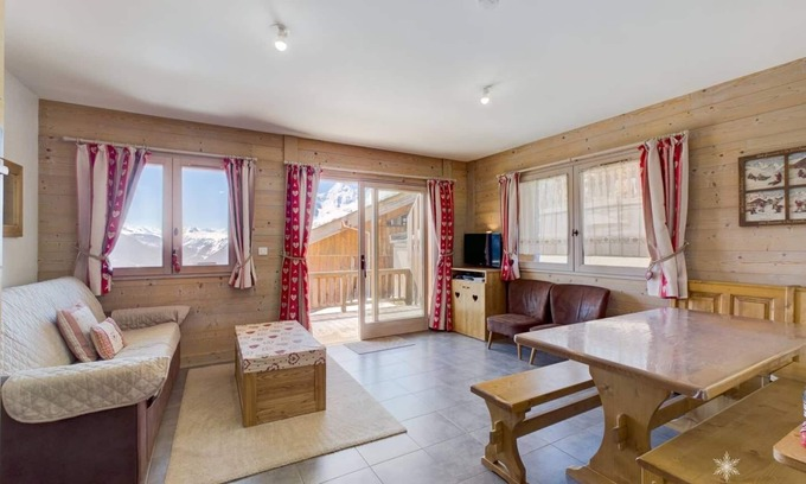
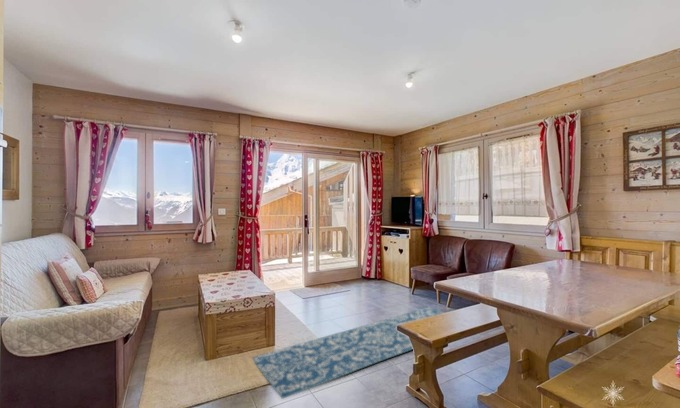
+ rug (377, 338)
